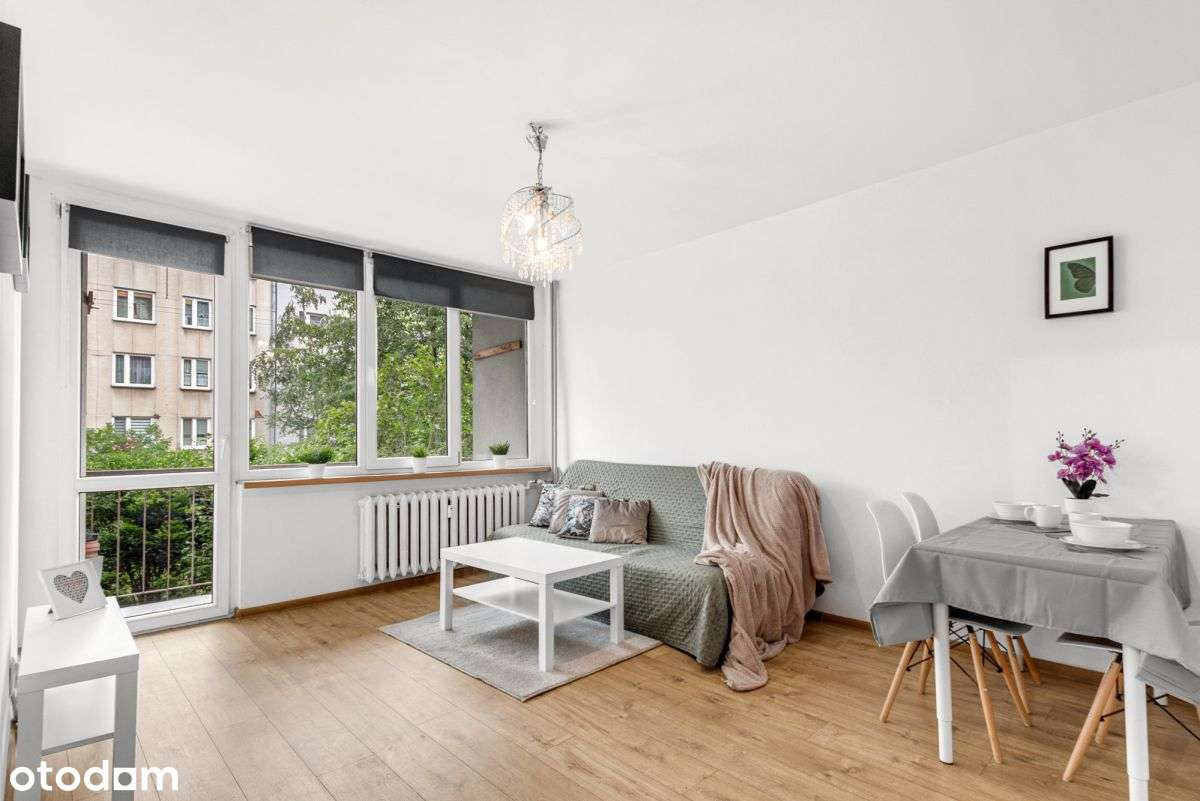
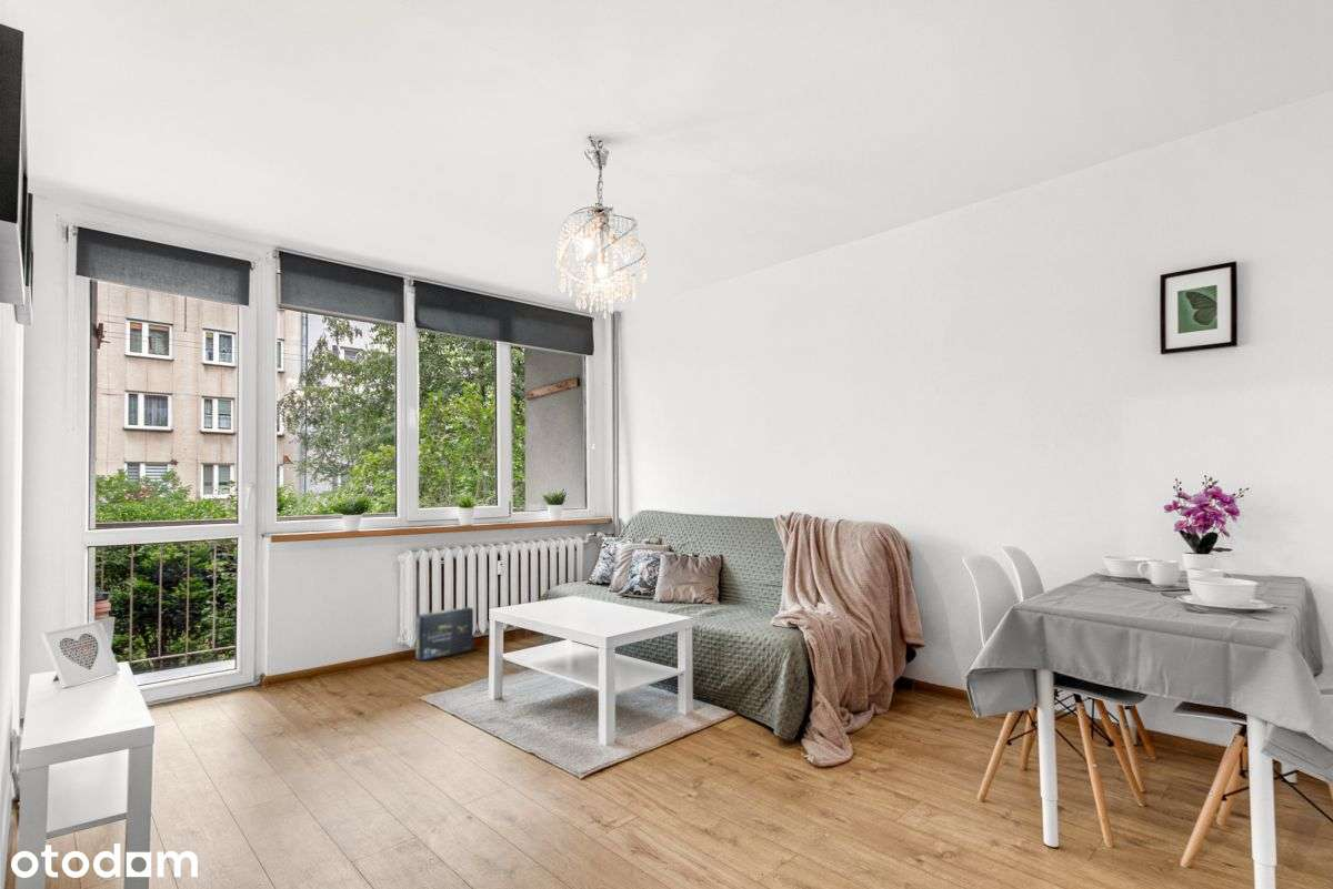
+ box (444, 632)
